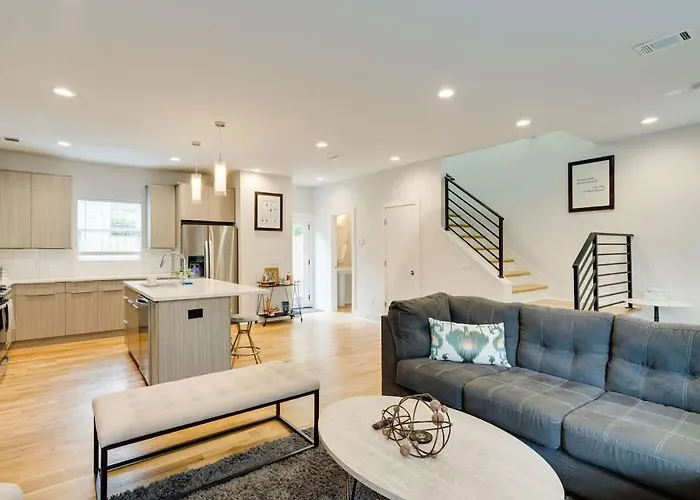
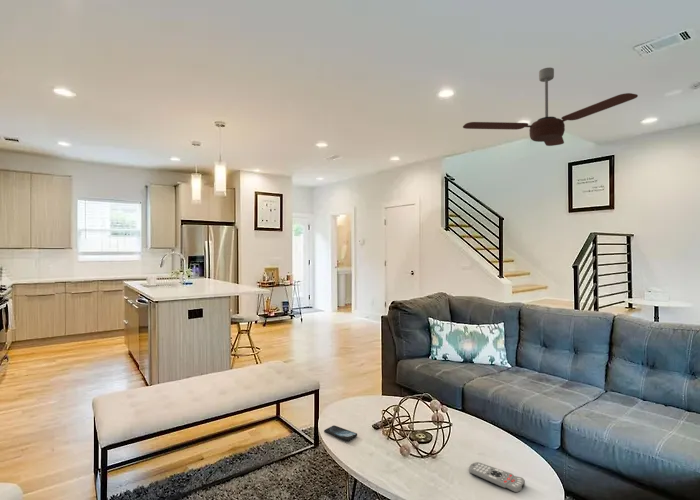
+ ceiling fan (545, 109)
+ remote control (495, 476)
+ smartphone (340, 432)
